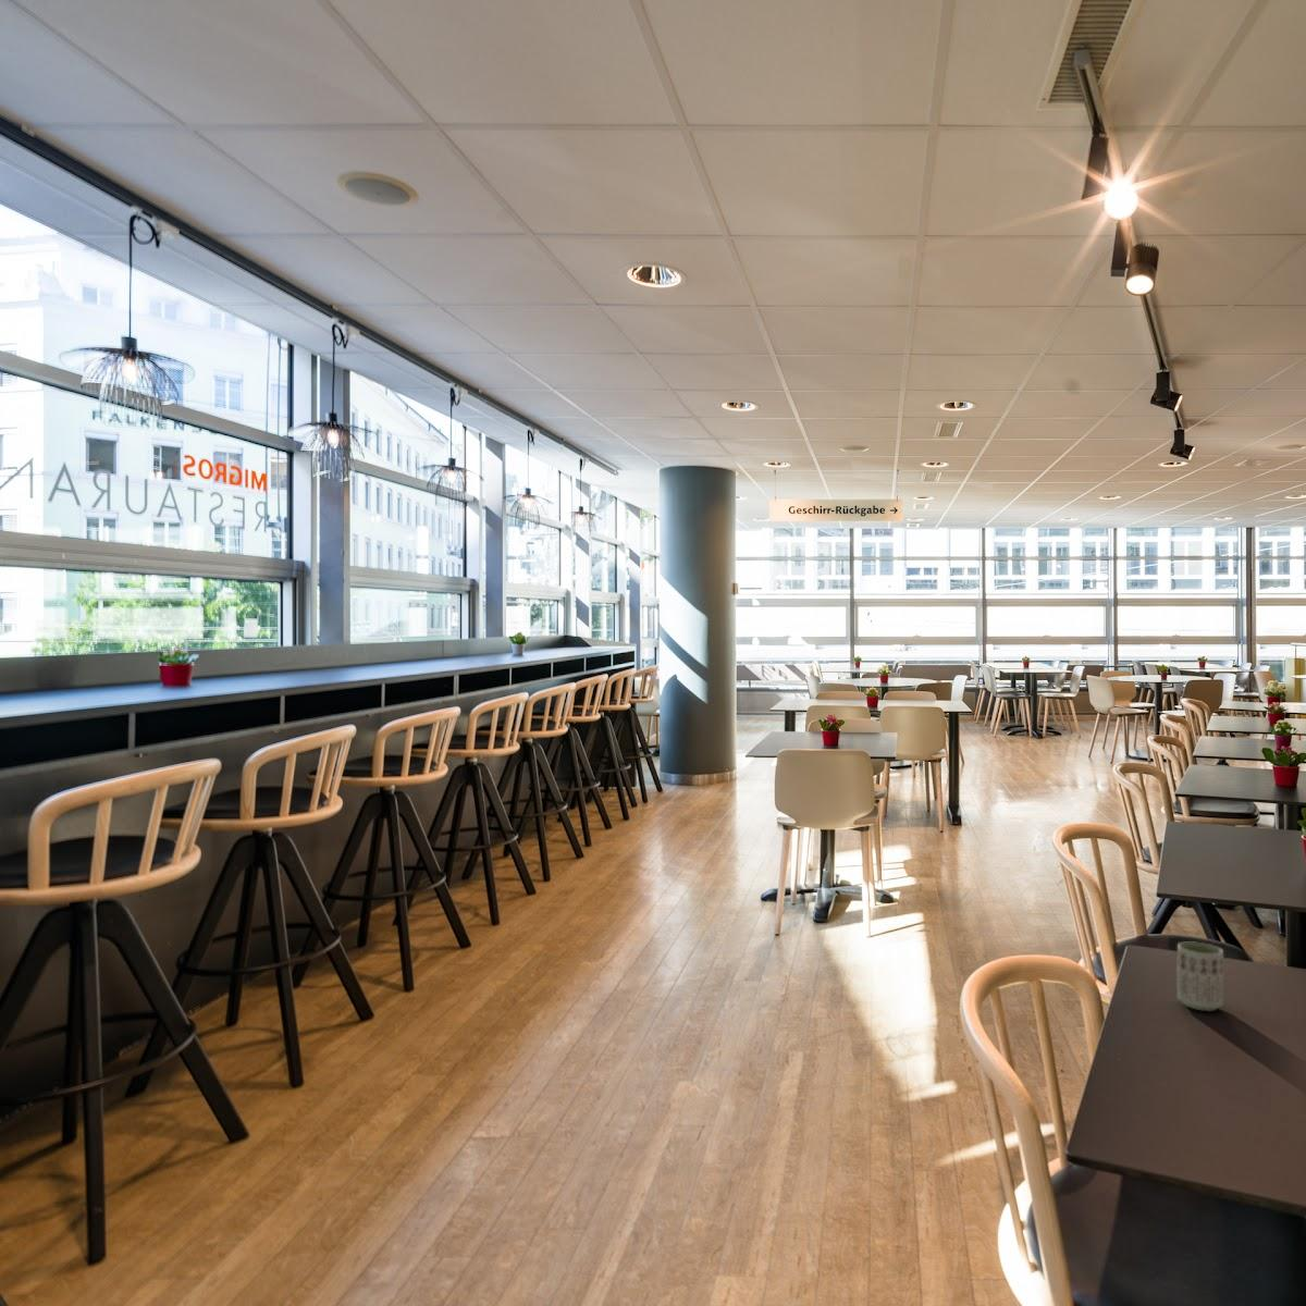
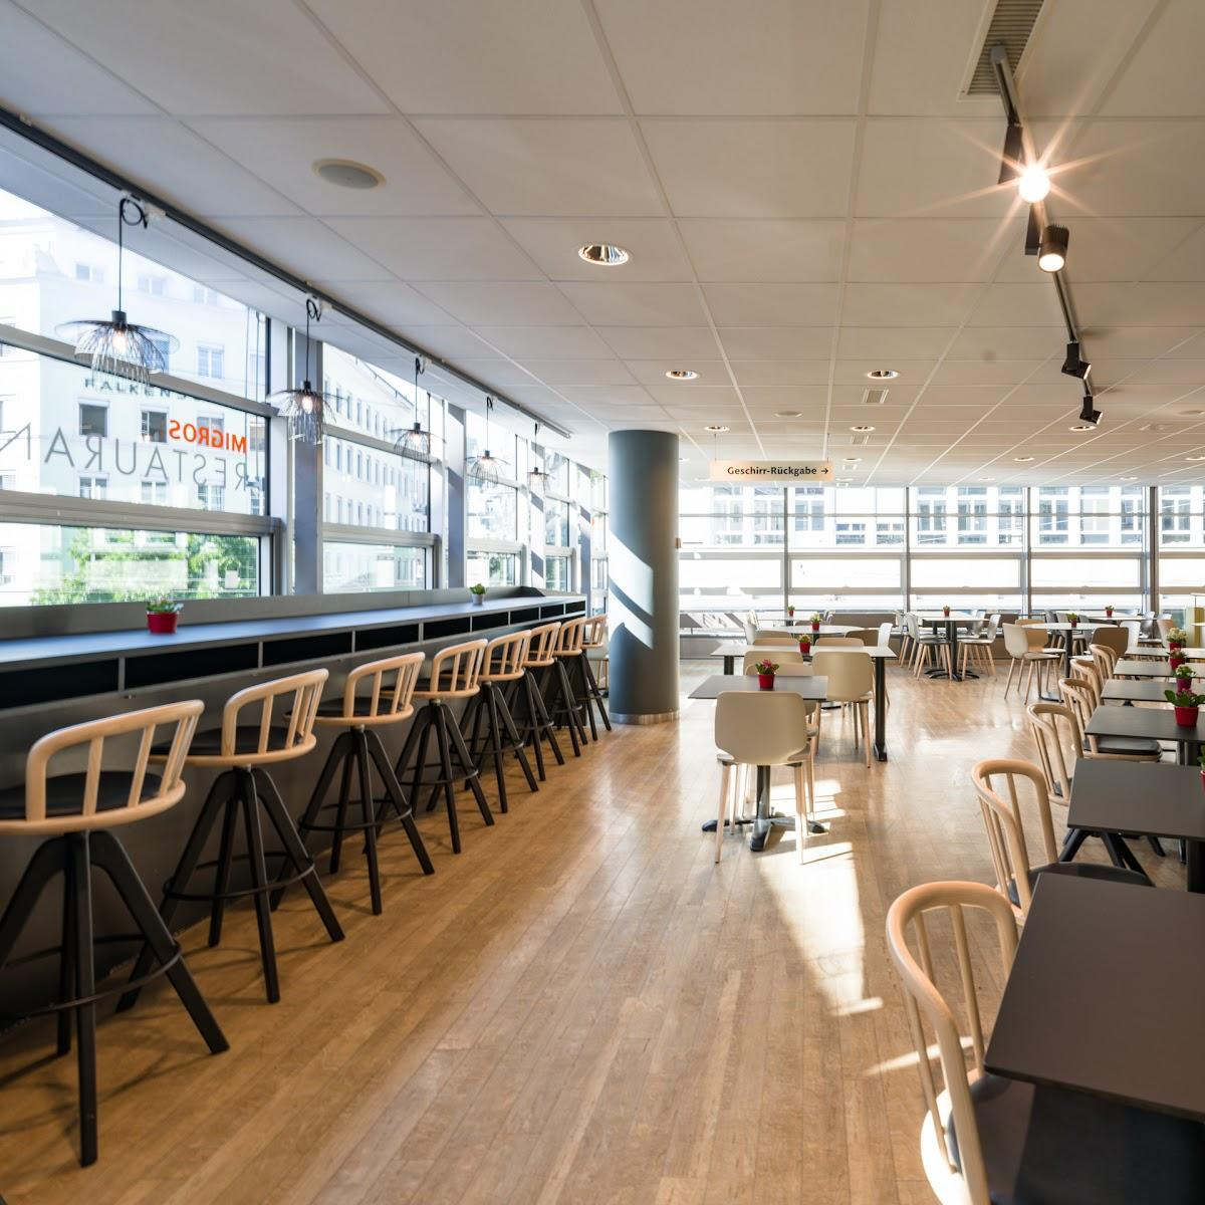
- cup (1200, 976)
